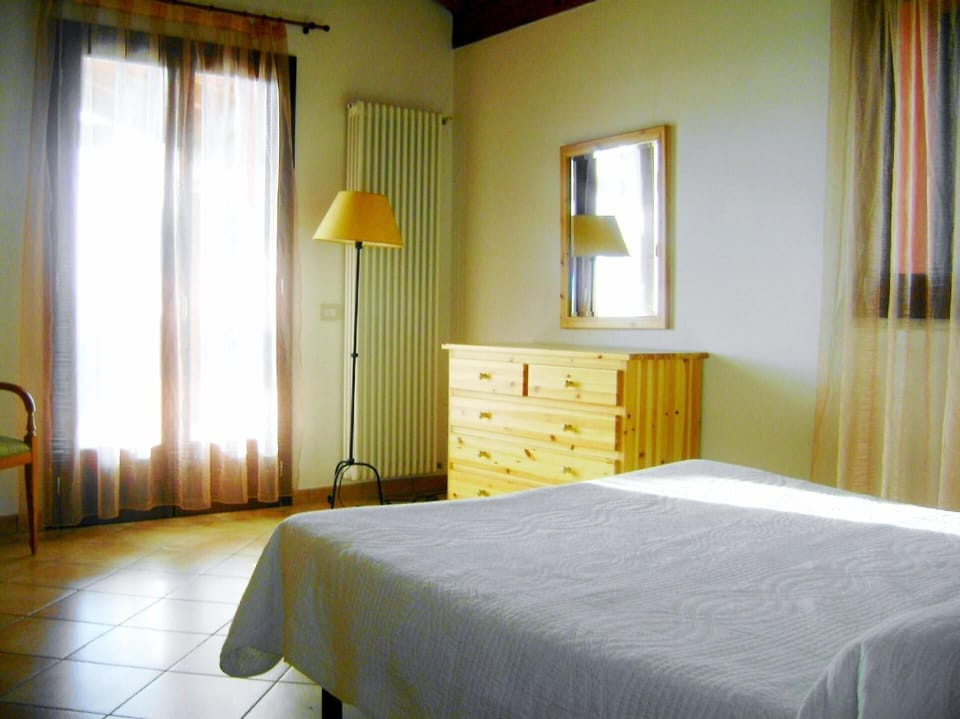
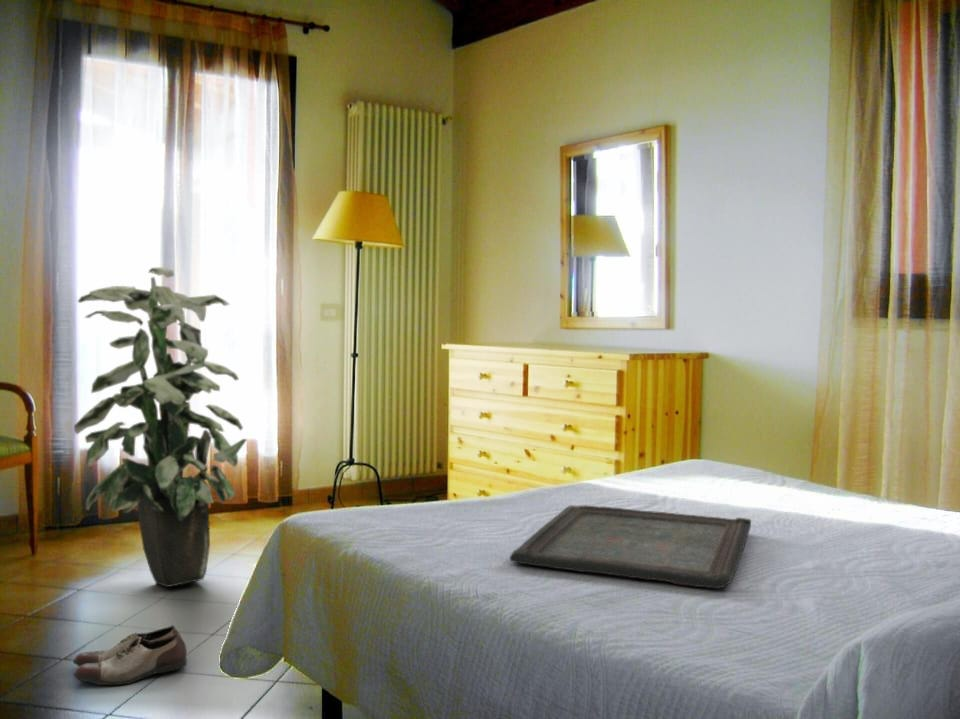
+ shoe (130, 653)
+ indoor plant (161, 426)
+ serving tray (635, 538)
